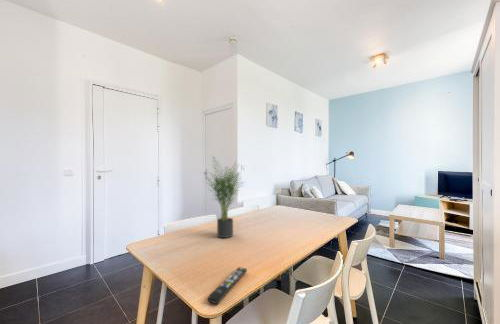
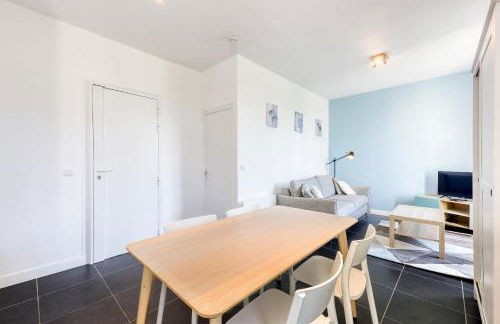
- remote control (229, 283)
- potted plant (227, 195)
